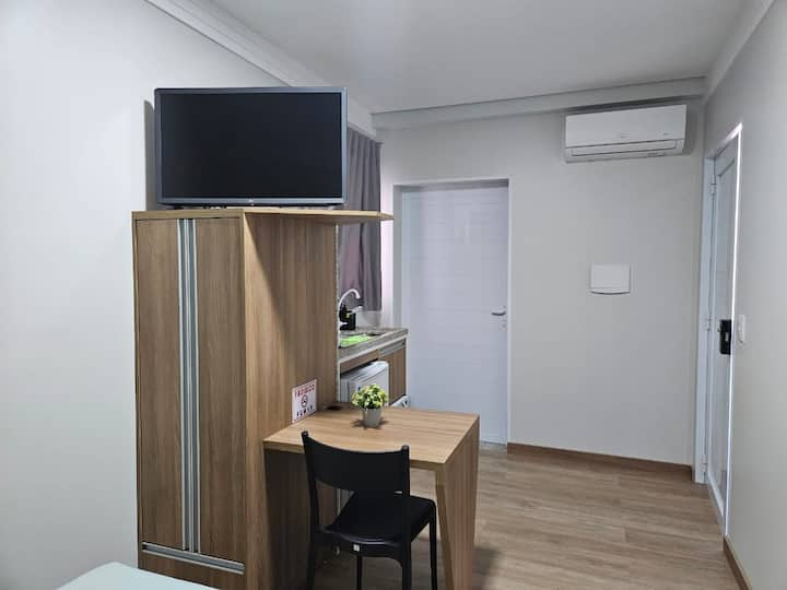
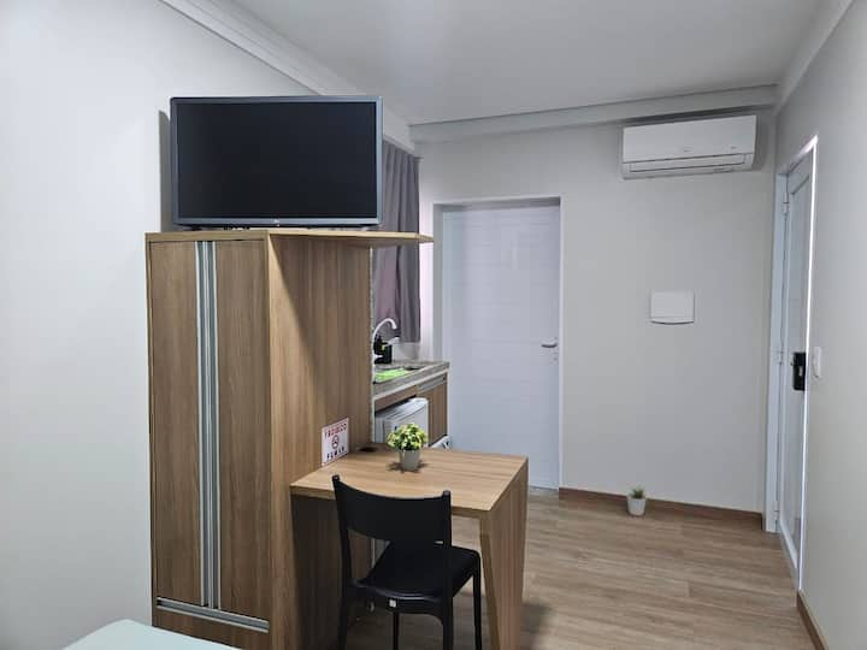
+ potted plant (636, 498)
